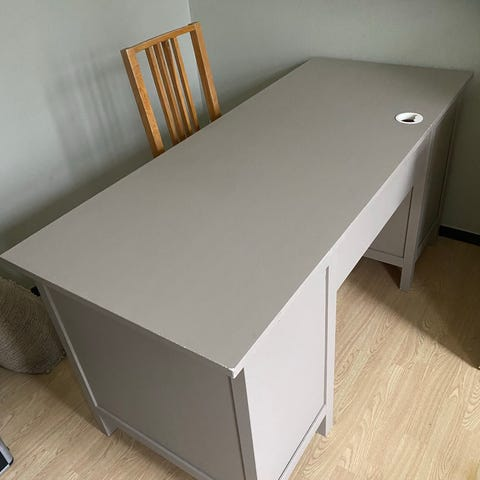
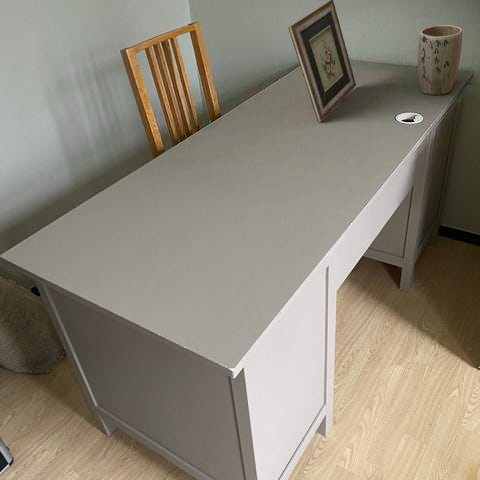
+ plant pot (438, 61)
+ picture frame (324, 59)
